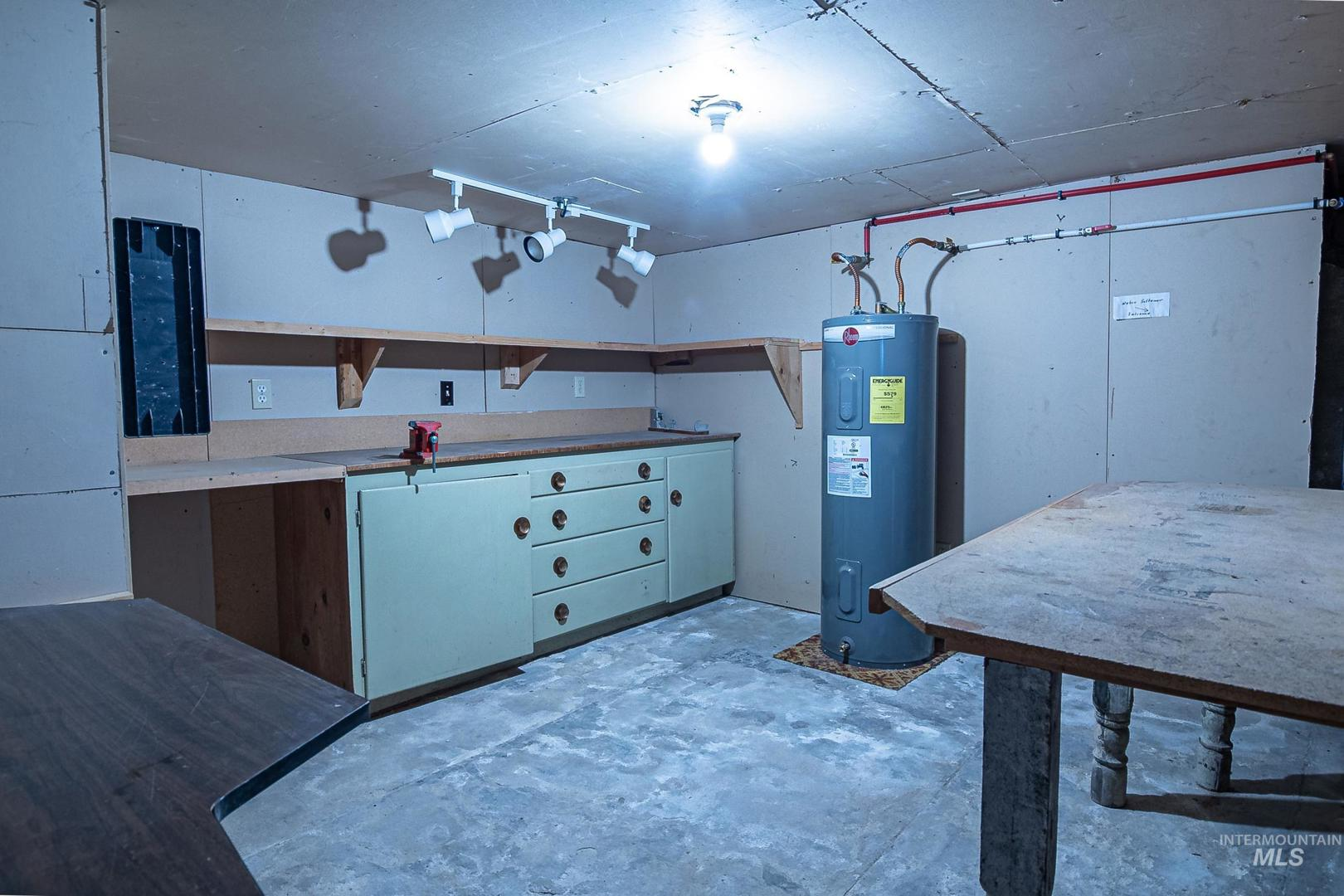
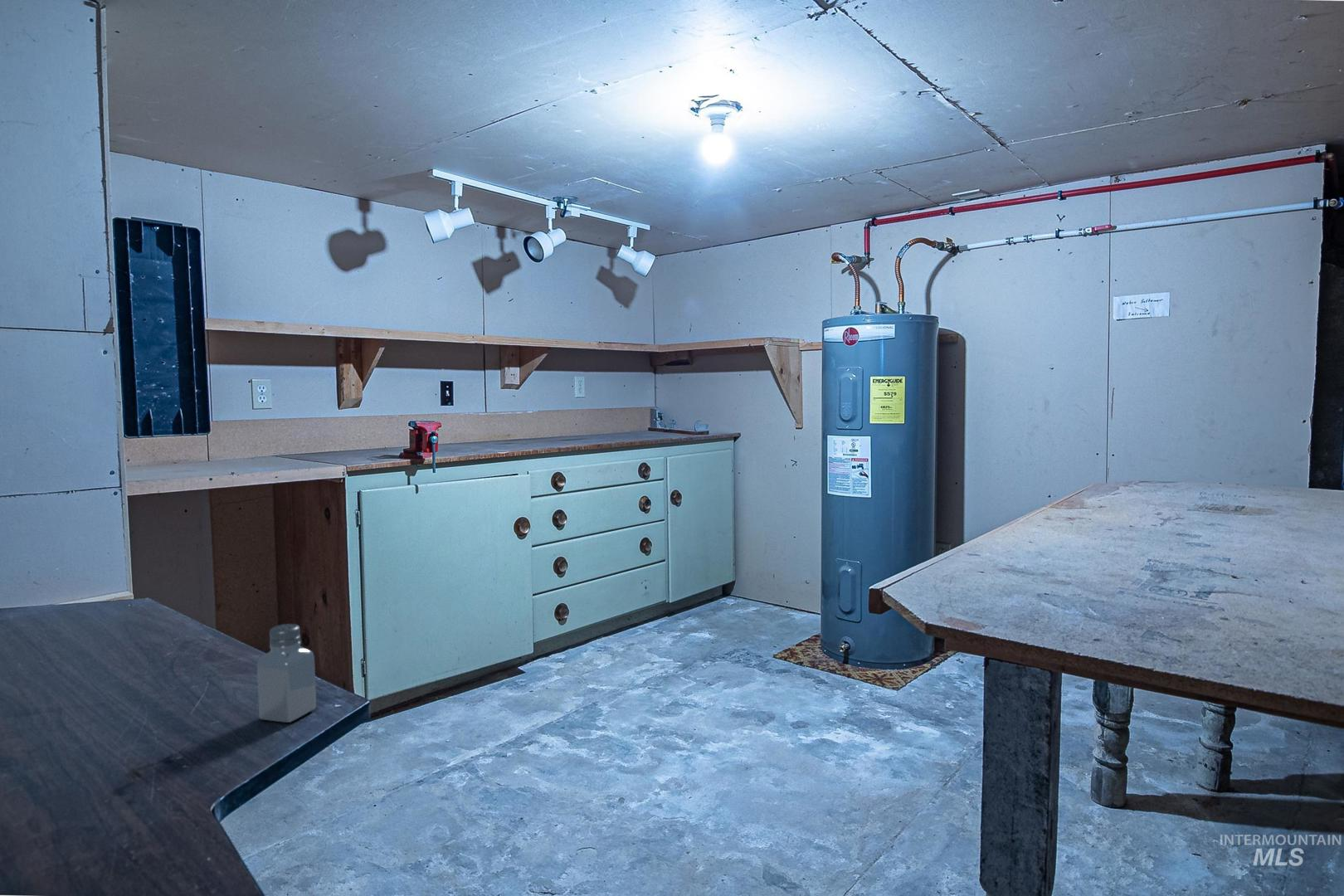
+ saltshaker (286, 670)
